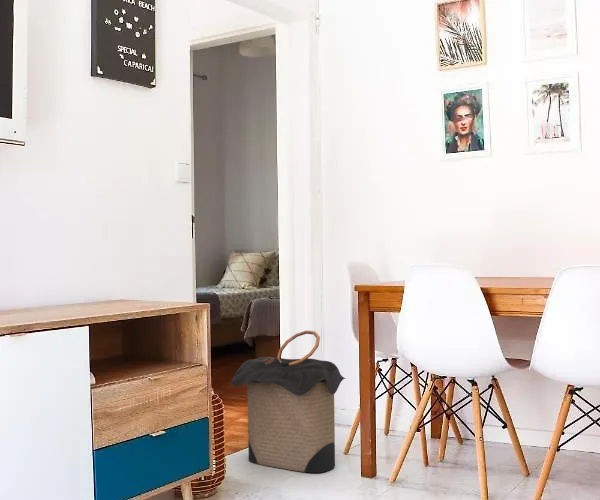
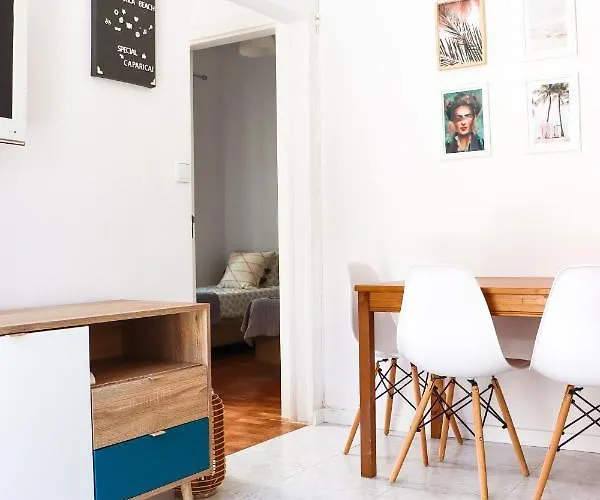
- laundry hamper (287, 397)
